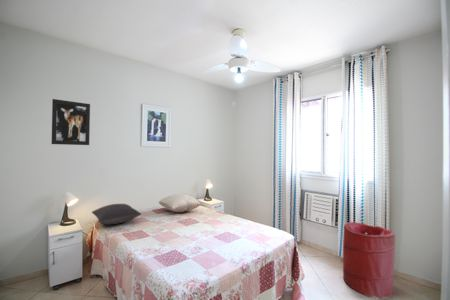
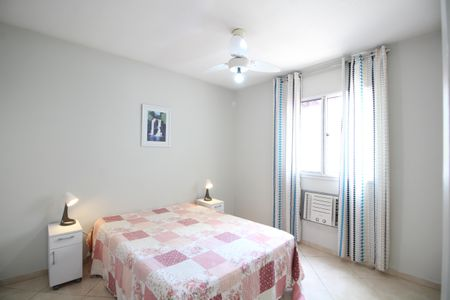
- pillow (116, 213)
- wall art (71, 123)
- pillow (179, 202)
- laundry hamper (367, 255)
